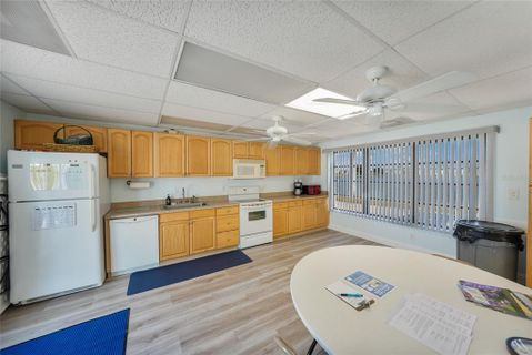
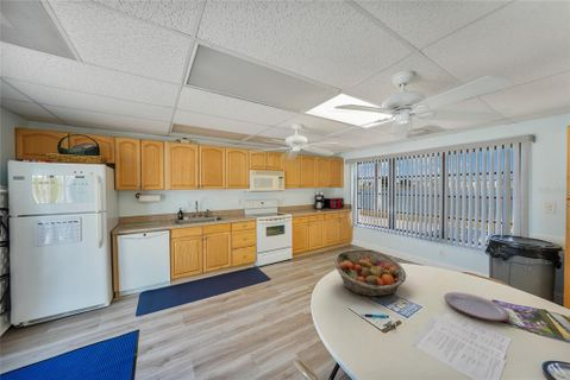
+ fruit basket (368, 271)
+ plate (474, 306)
